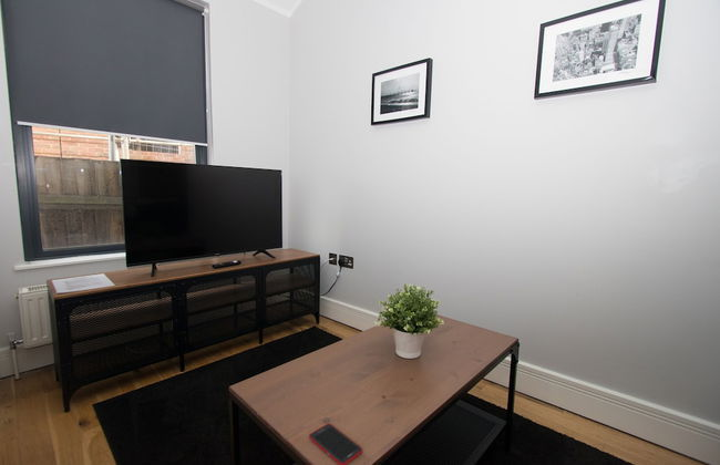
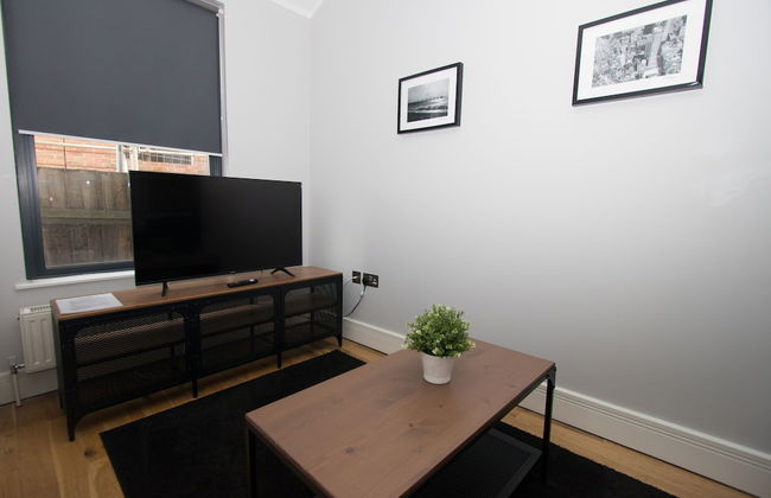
- cell phone (335, 443)
